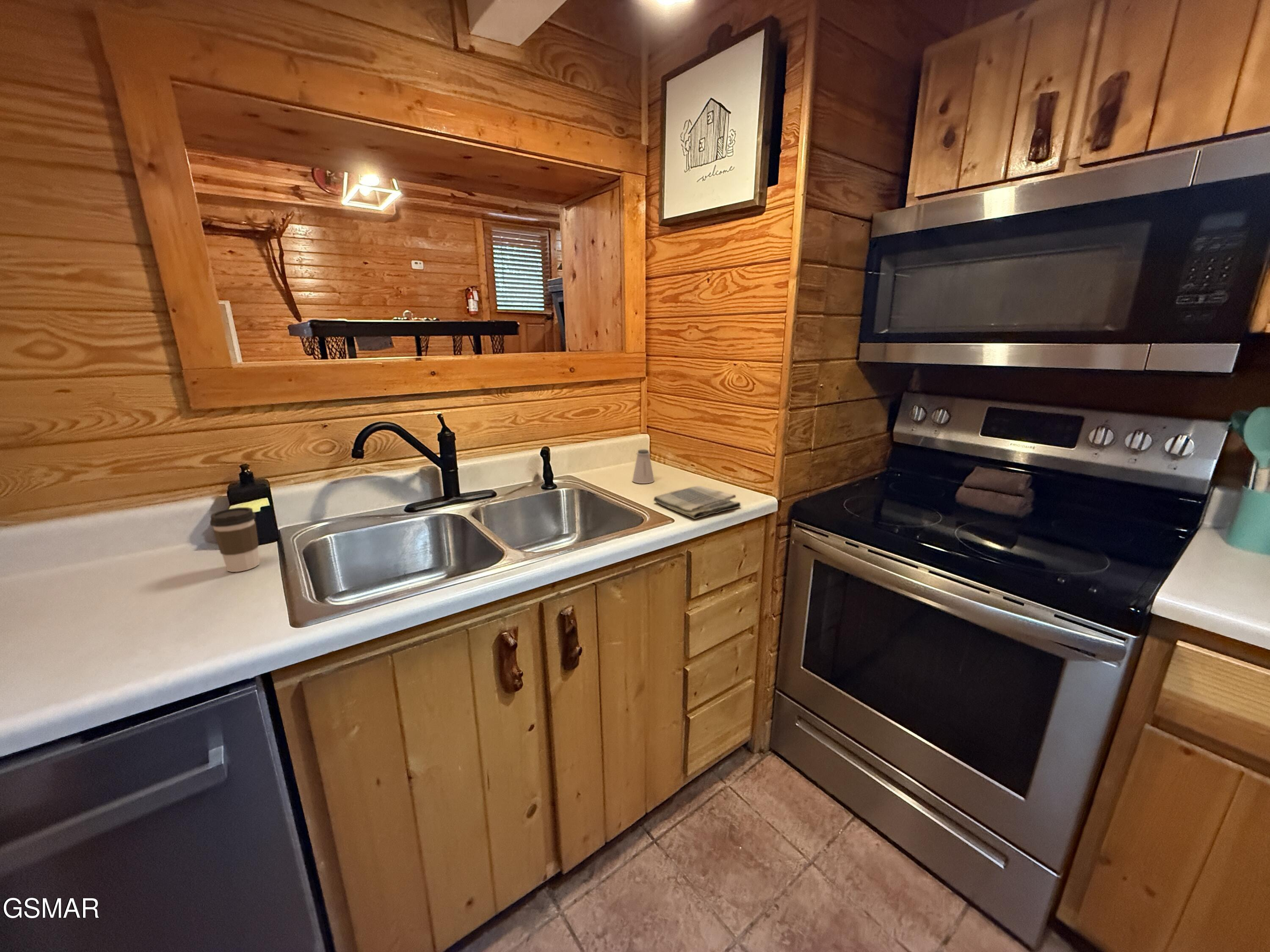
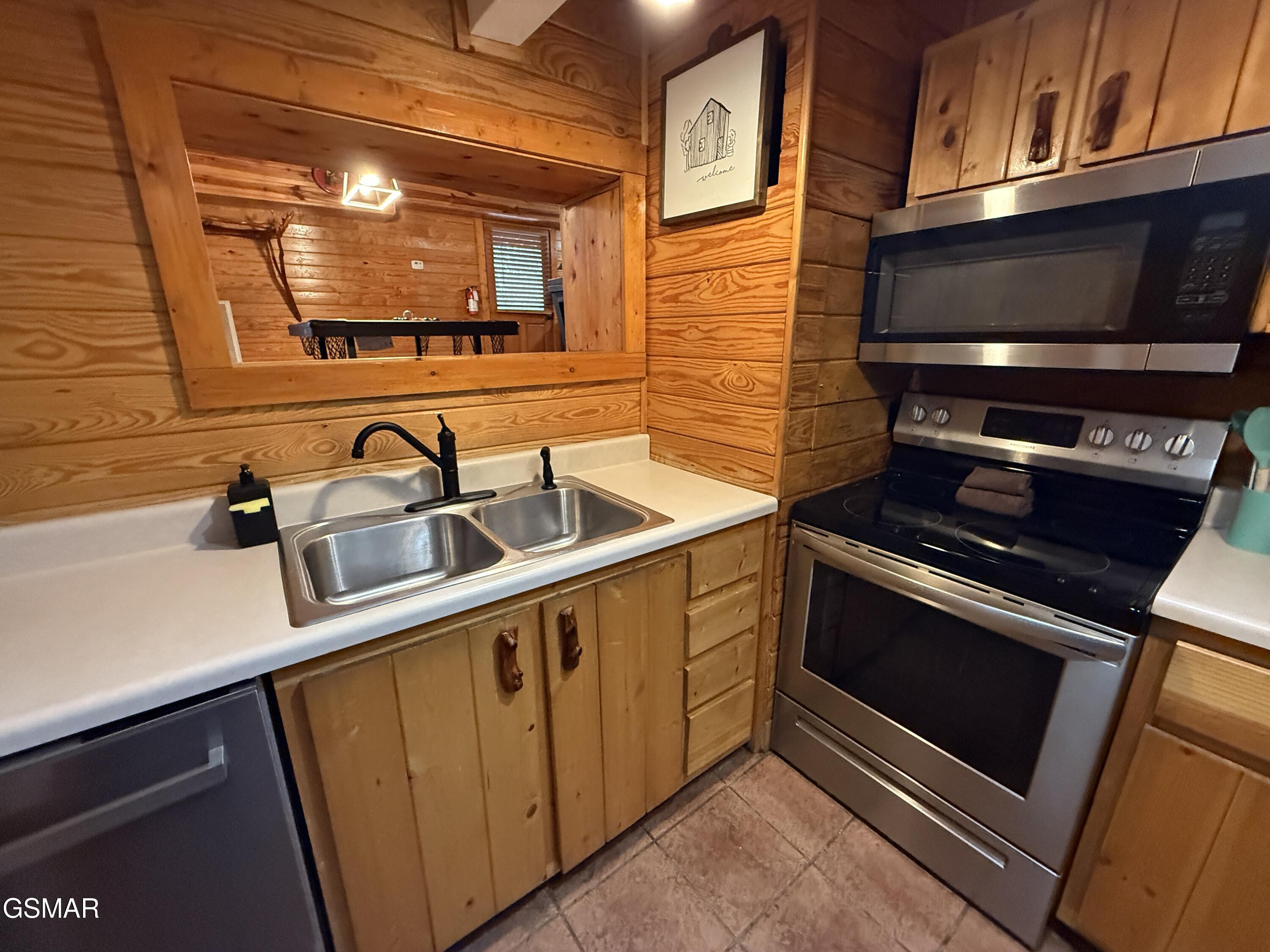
- dish towel (697, 499)
- coffee cup (238, 539)
- saltshaker (643, 465)
